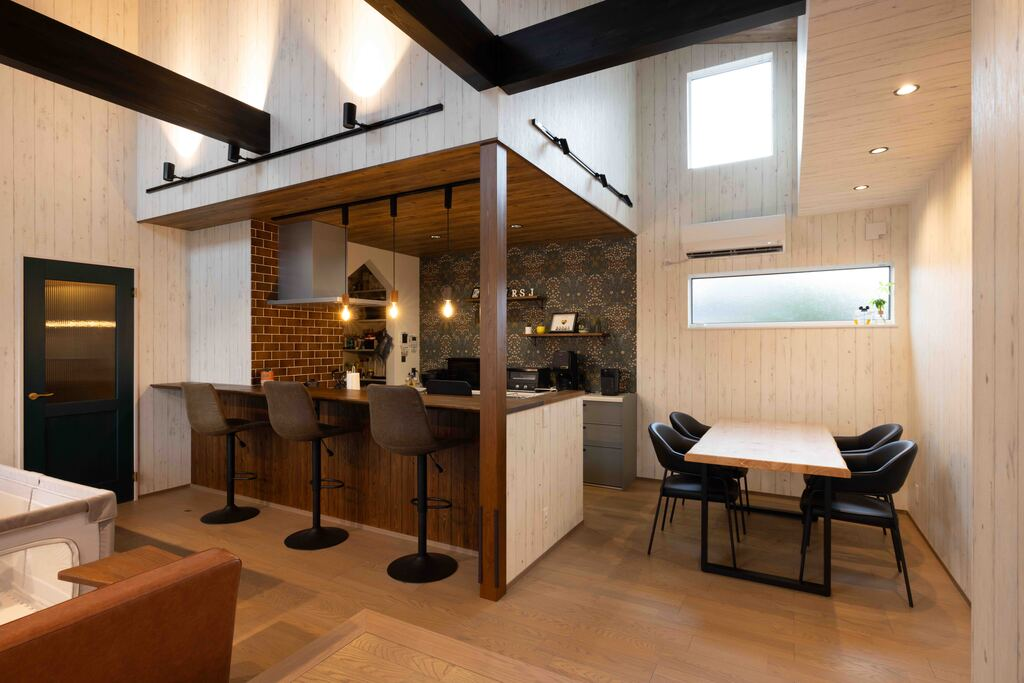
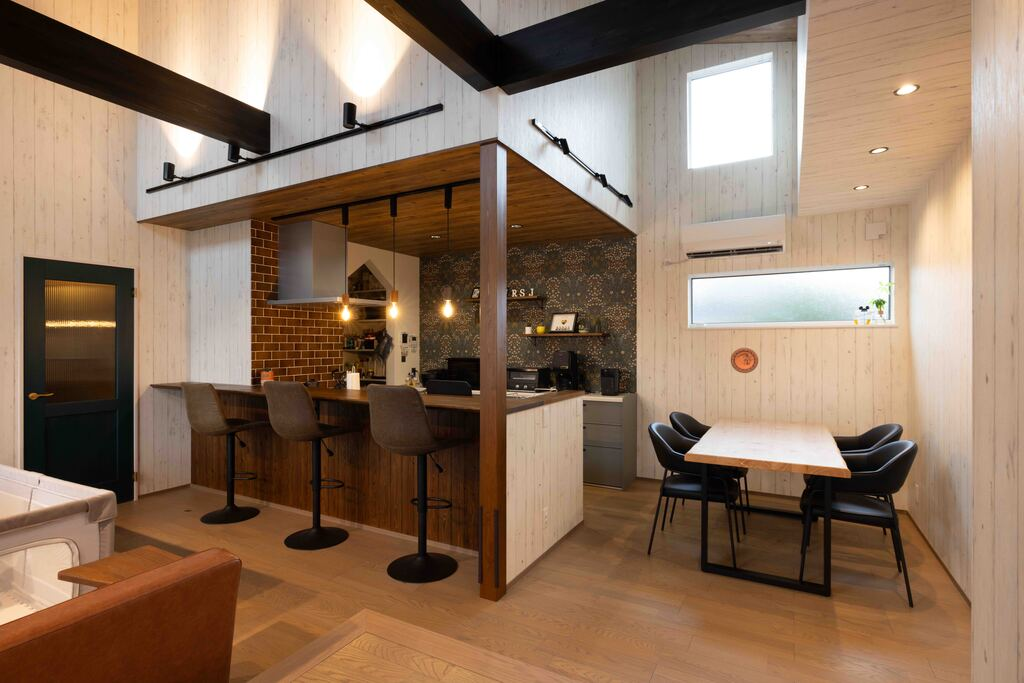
+ decorative plate (744, 360)
